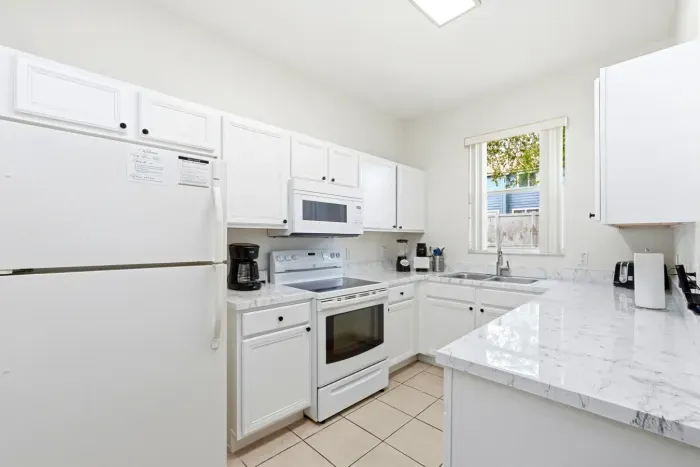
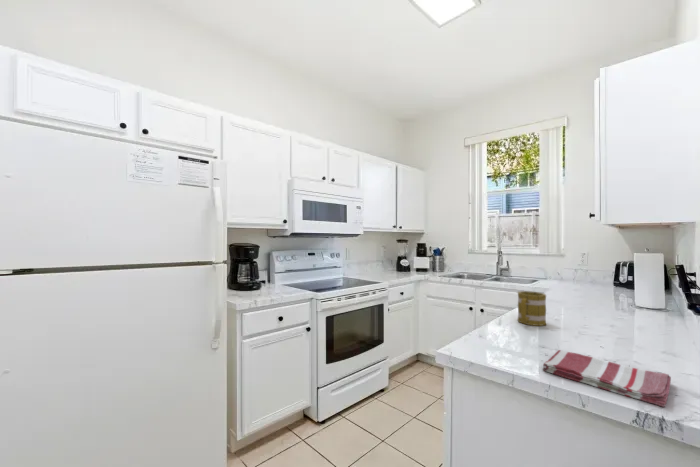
+ mug (529, 308)
+ dish towel (603, 371)
